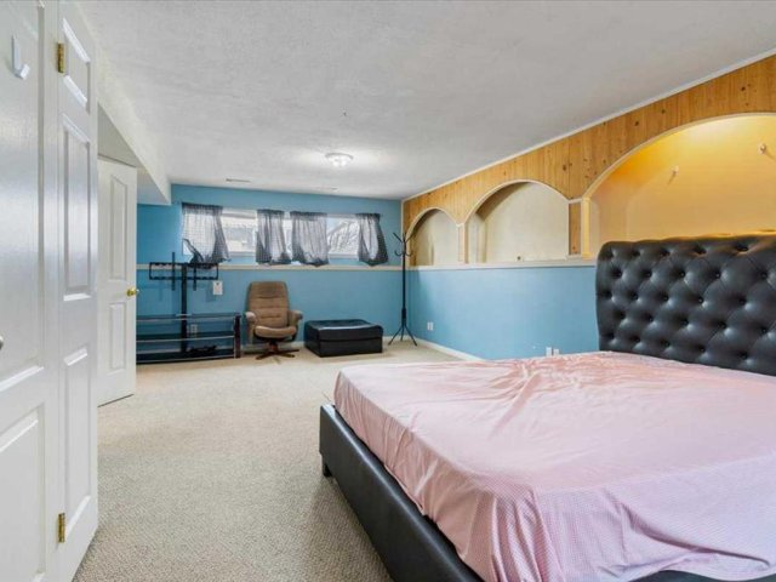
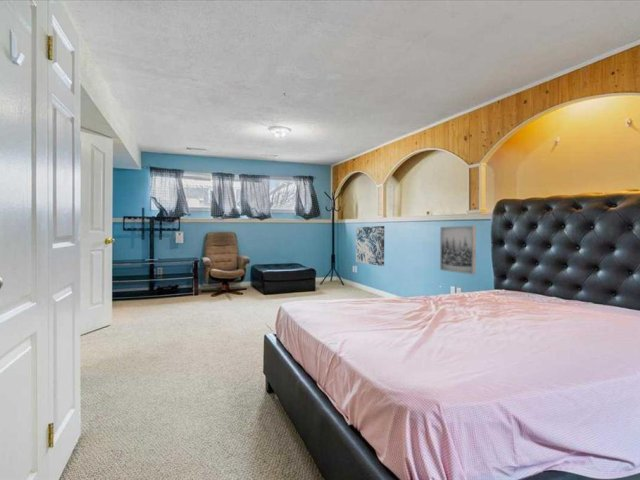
+ wall art (457, 249)
+ wall art (369, 245)
